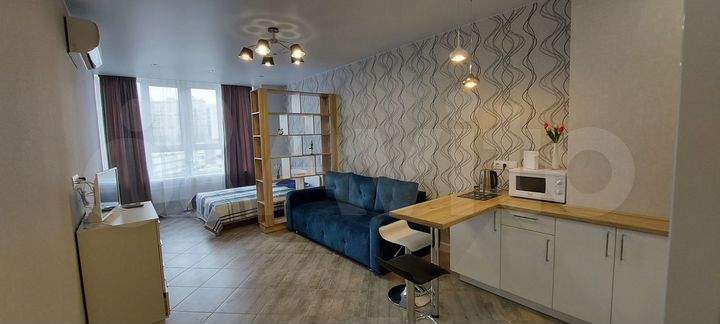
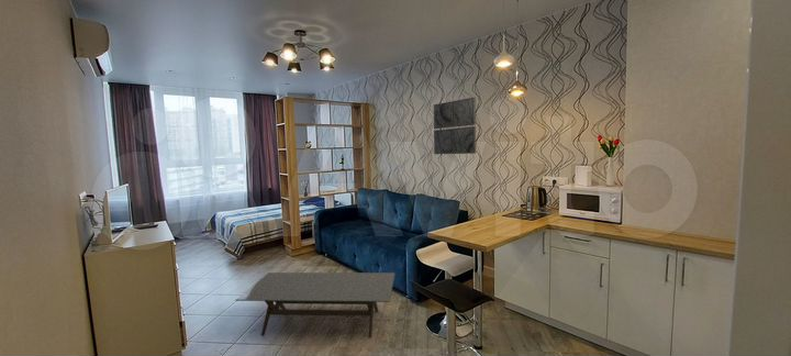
+ wall art (453, 126)
+ coffee table (322, 303)
